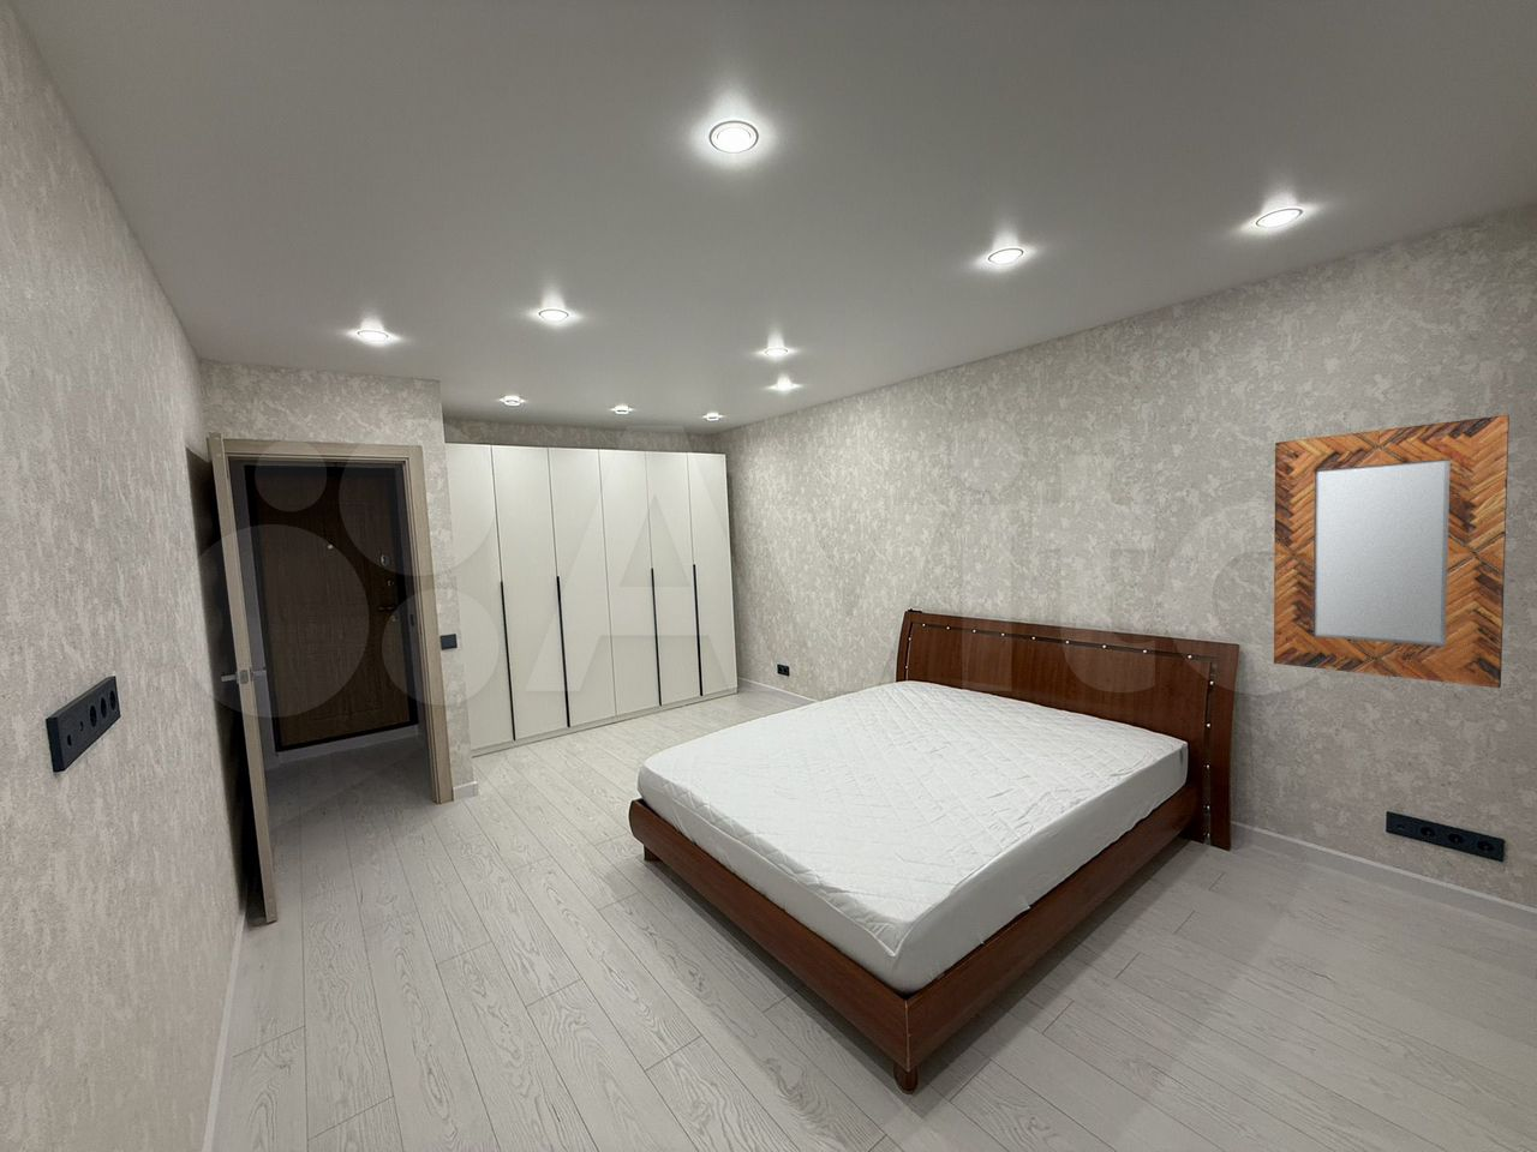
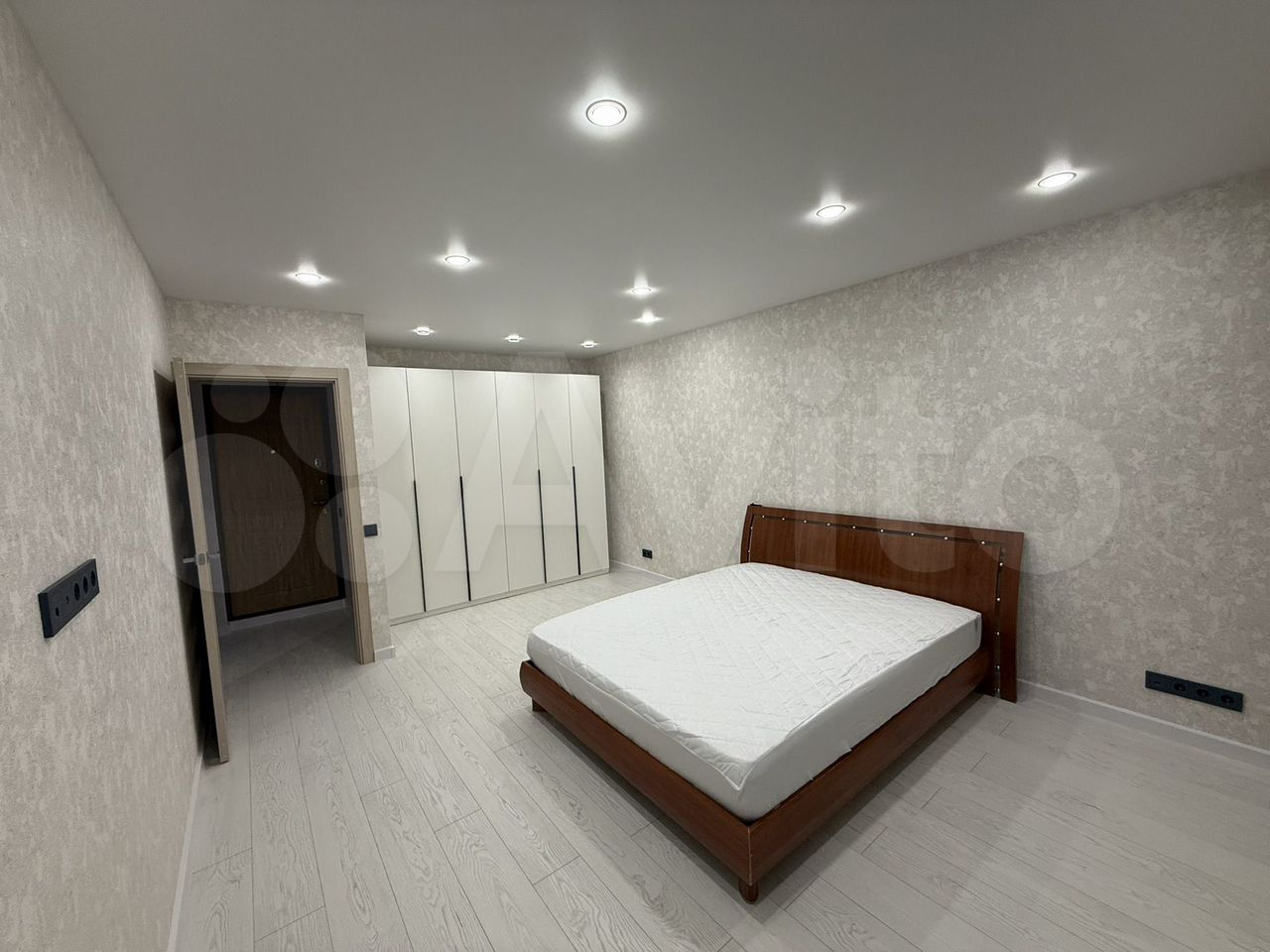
- home mirror (1377, 553)
